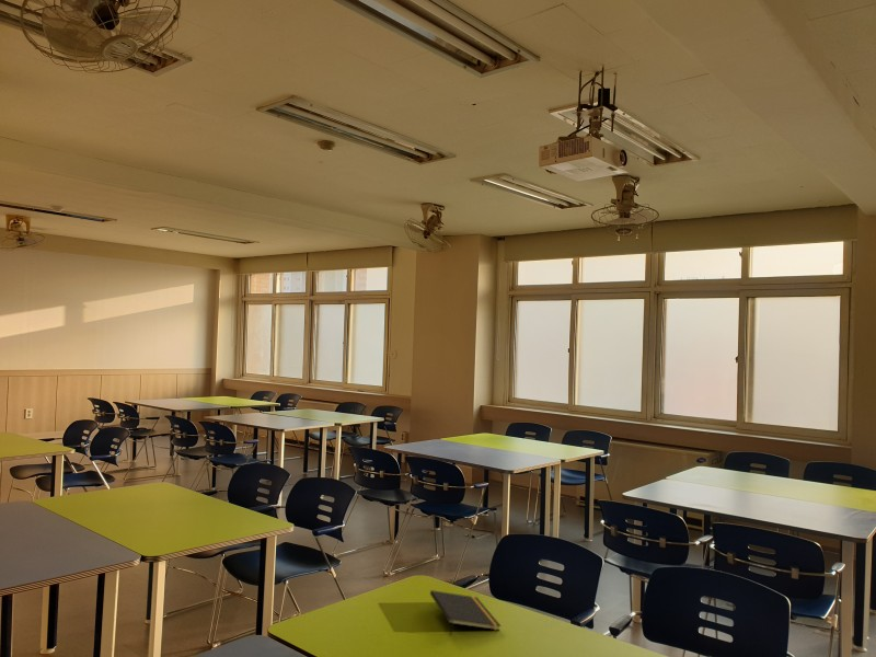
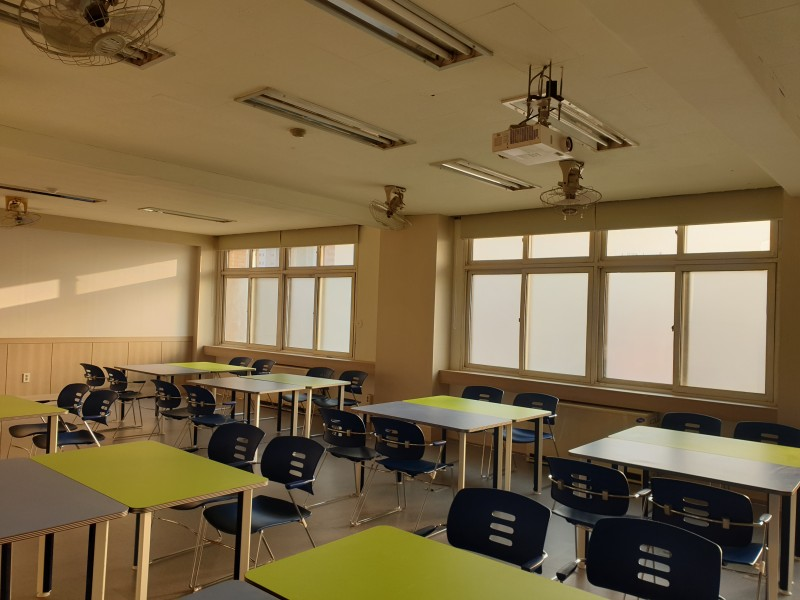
- notepad (463, 609)
